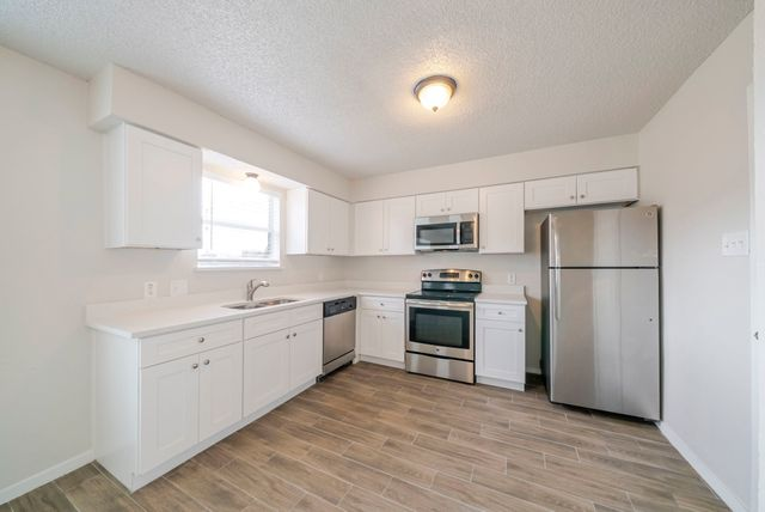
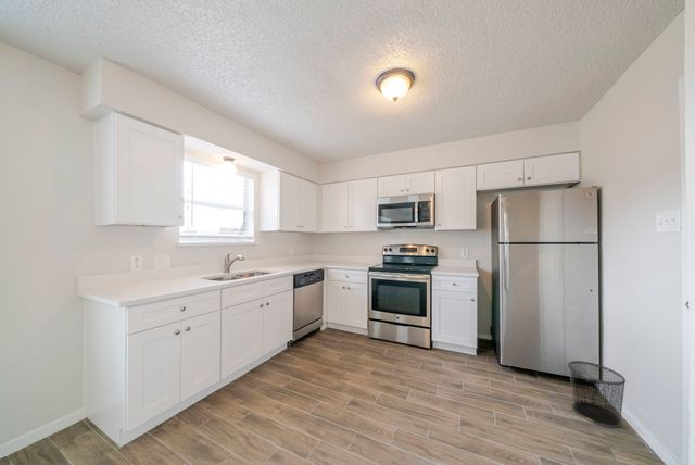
+ waste bin (595, 392)
